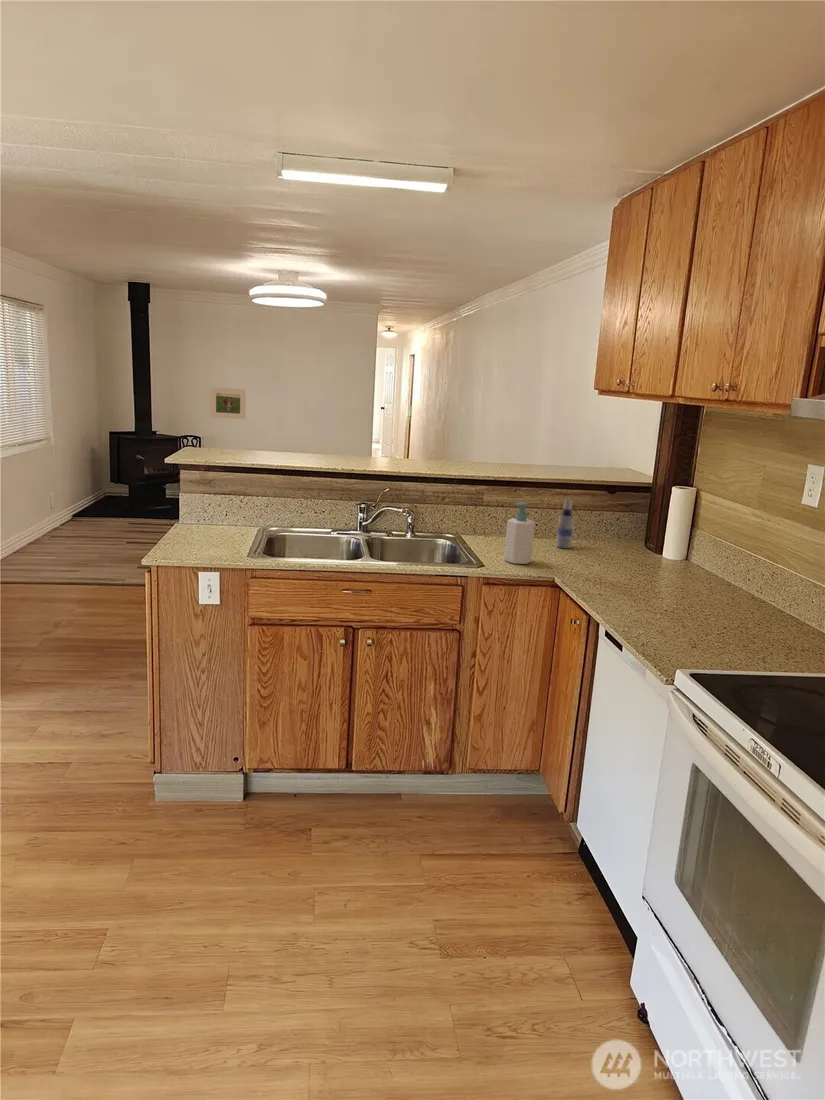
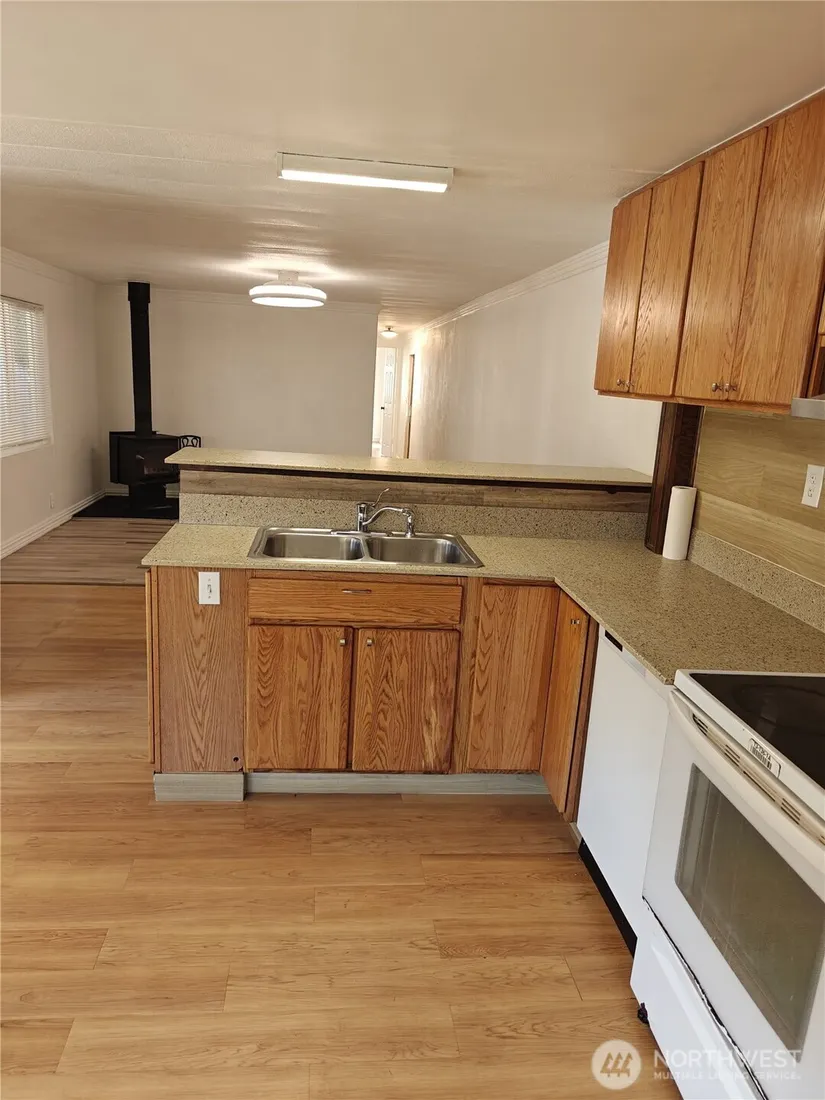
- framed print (228, 403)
- spray bottle (566, 523)
- soap bottle (520, 532)
